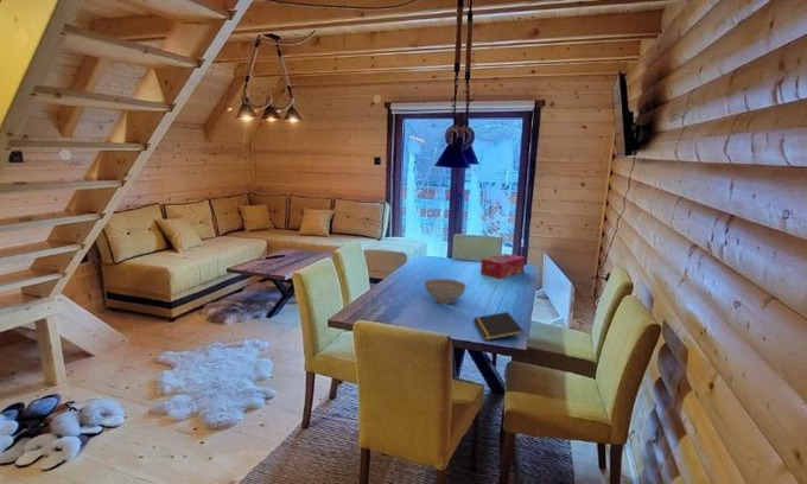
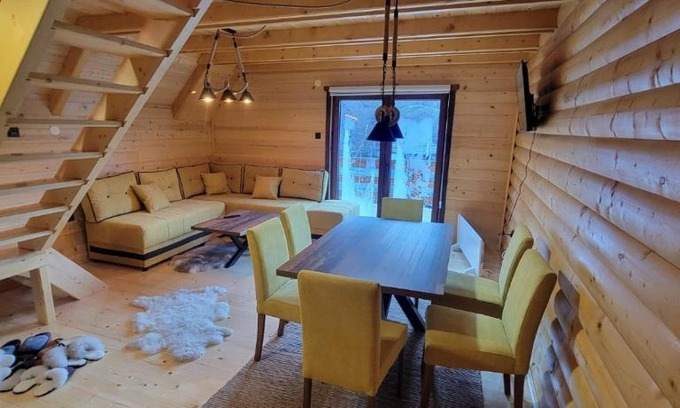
- notepad (496, 325)
- decorative bowl (444, 292)
- tissue box (502, 265)
